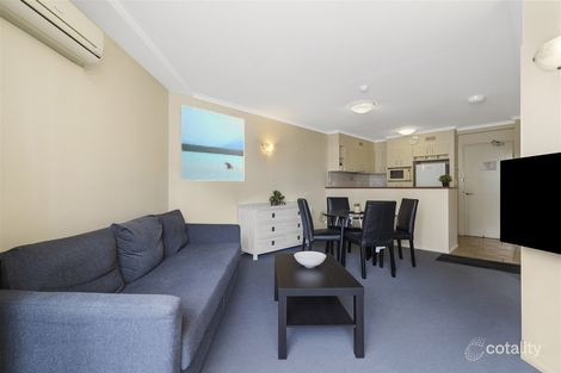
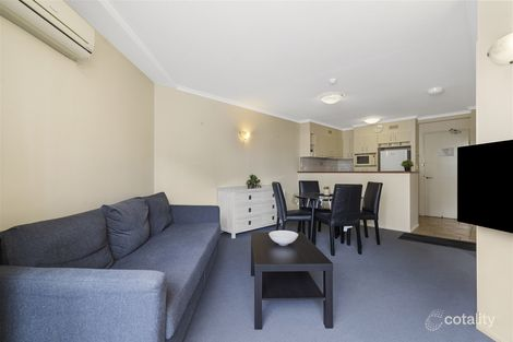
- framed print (215, 147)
